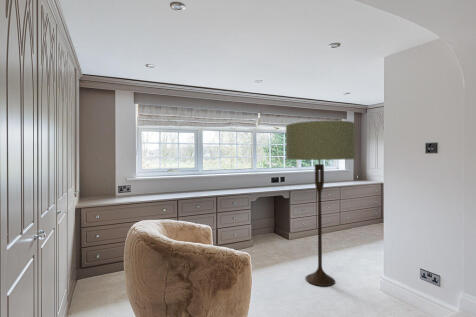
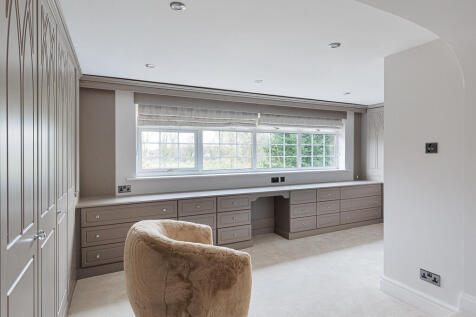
- floor lamp (319, 201)
